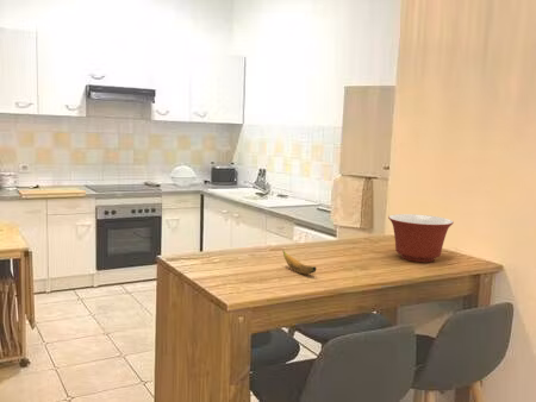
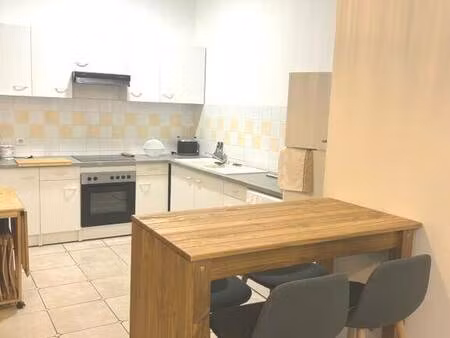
- mixing bowl (418, 238)
- banana (298, 263)
